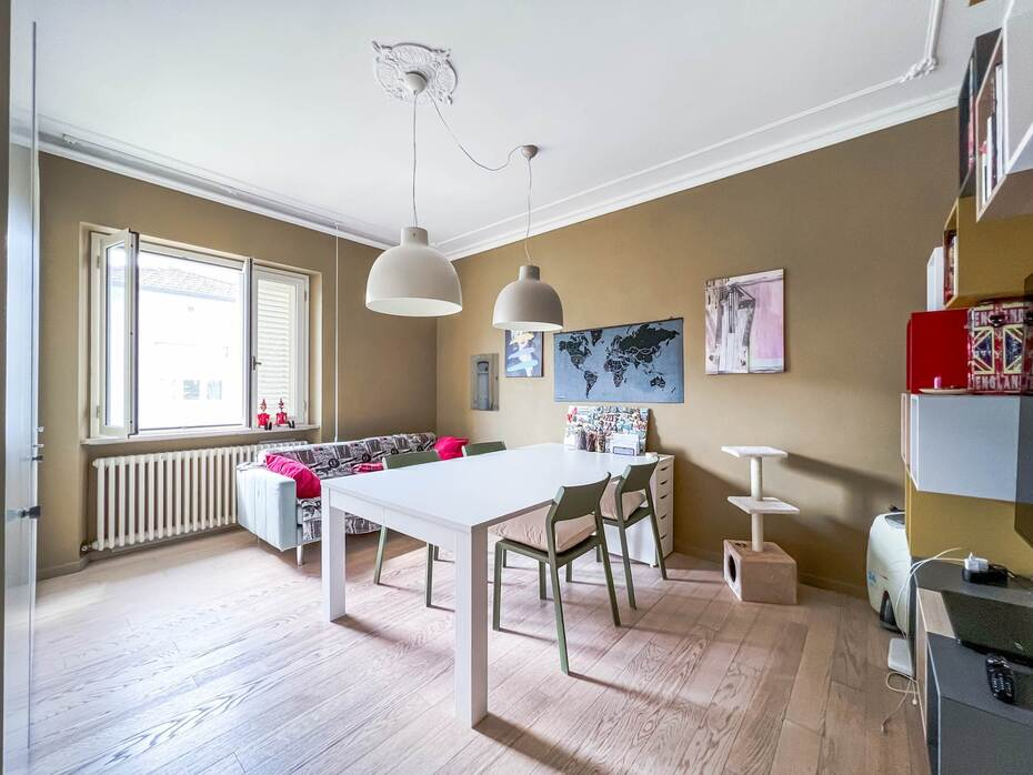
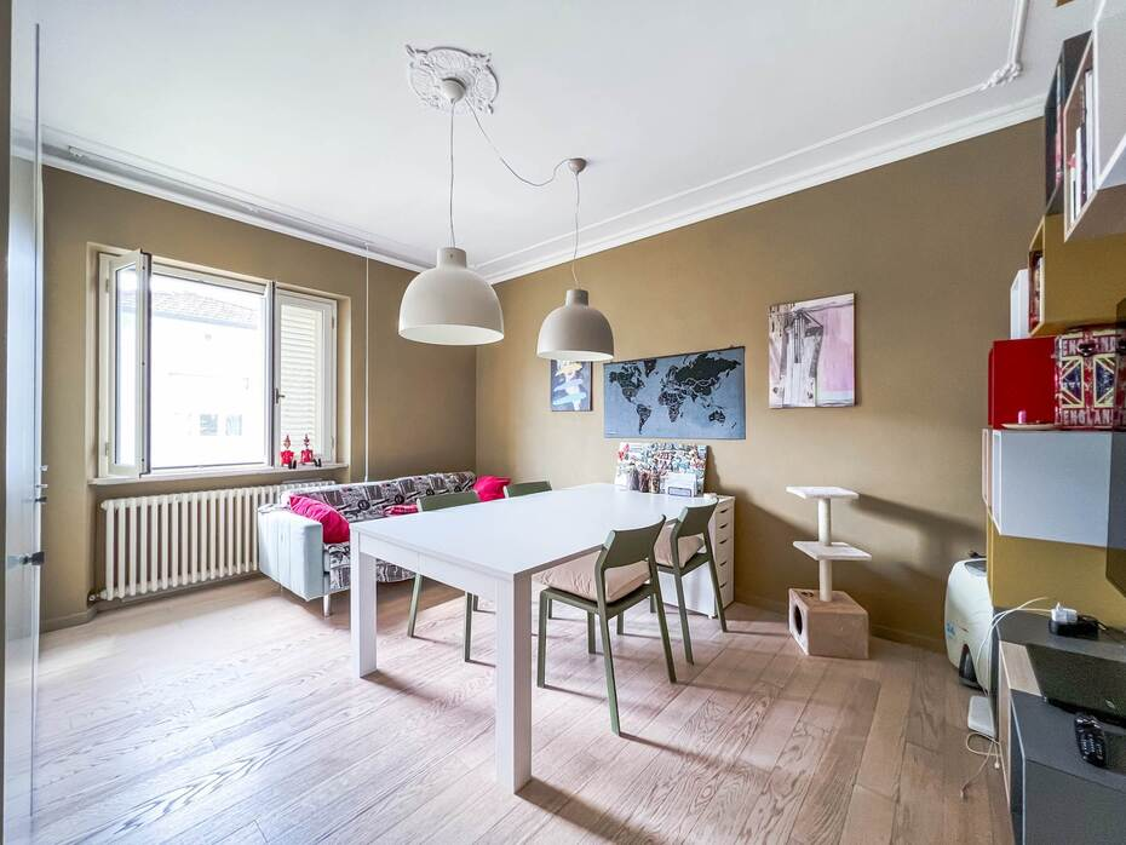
- wall art (484, 382)
